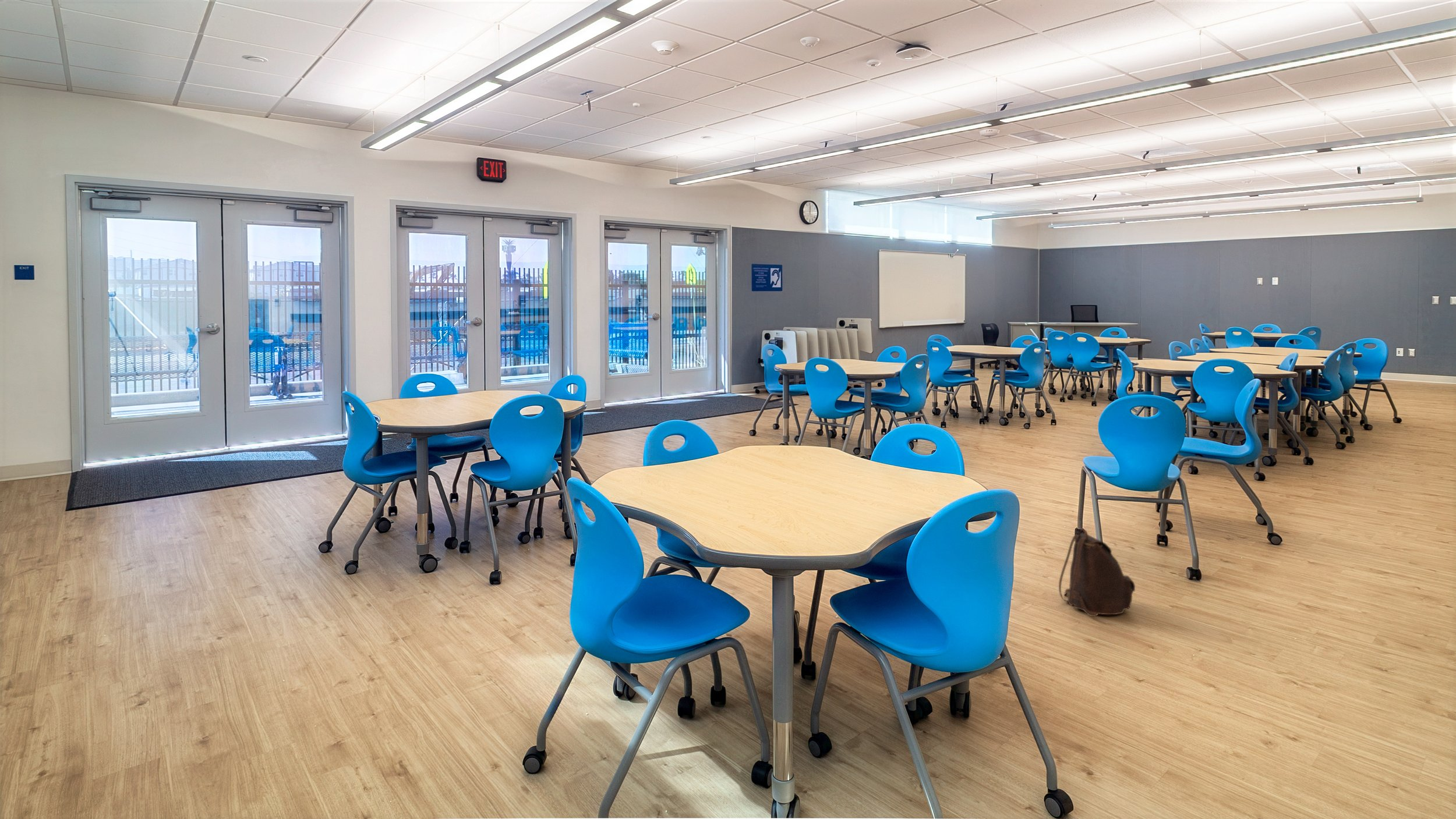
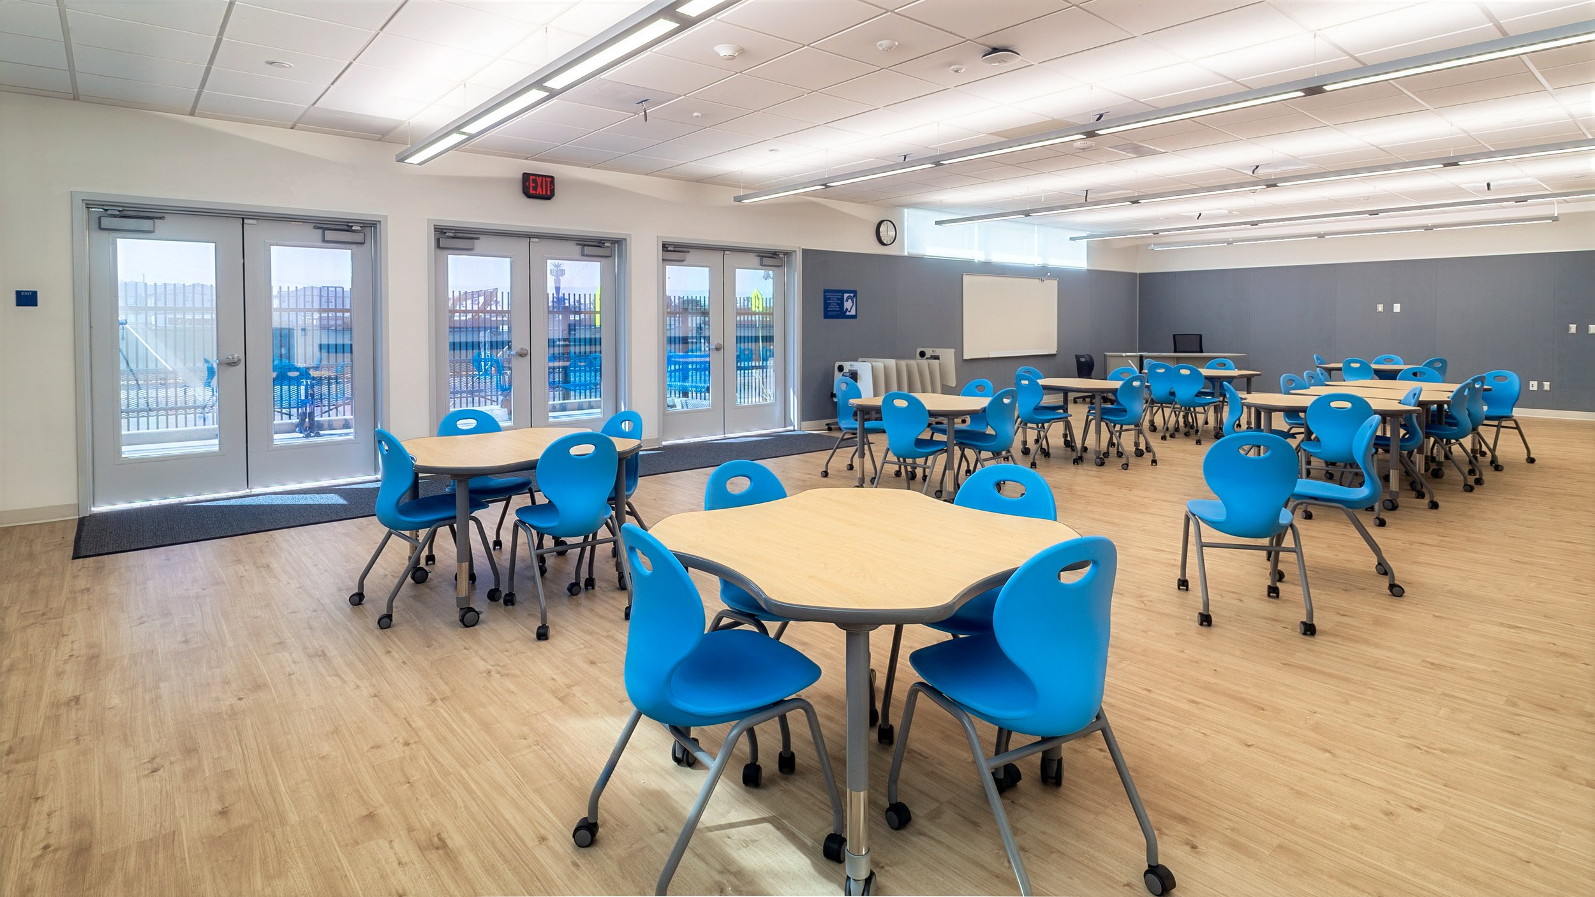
- backpack (1095, 567)
